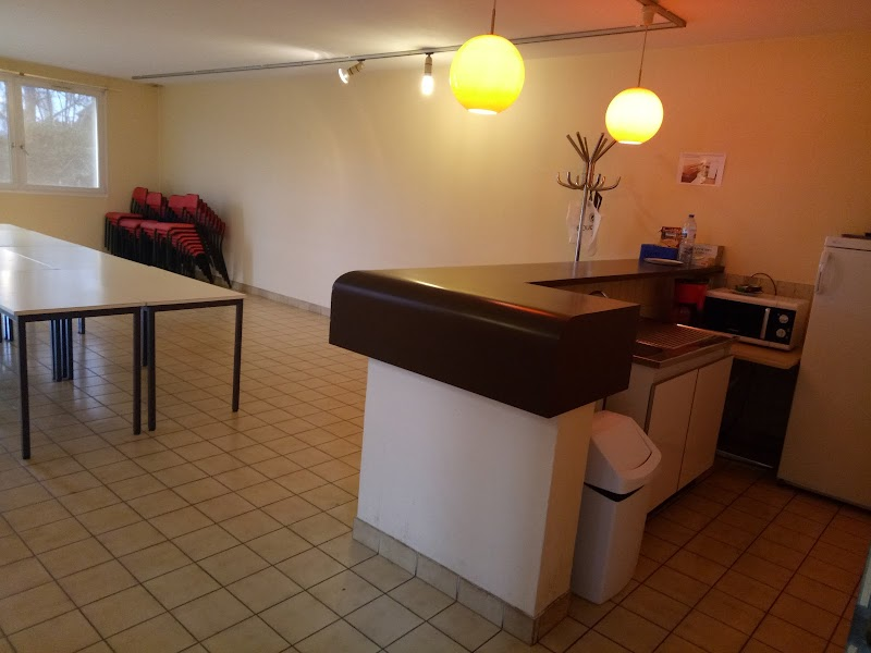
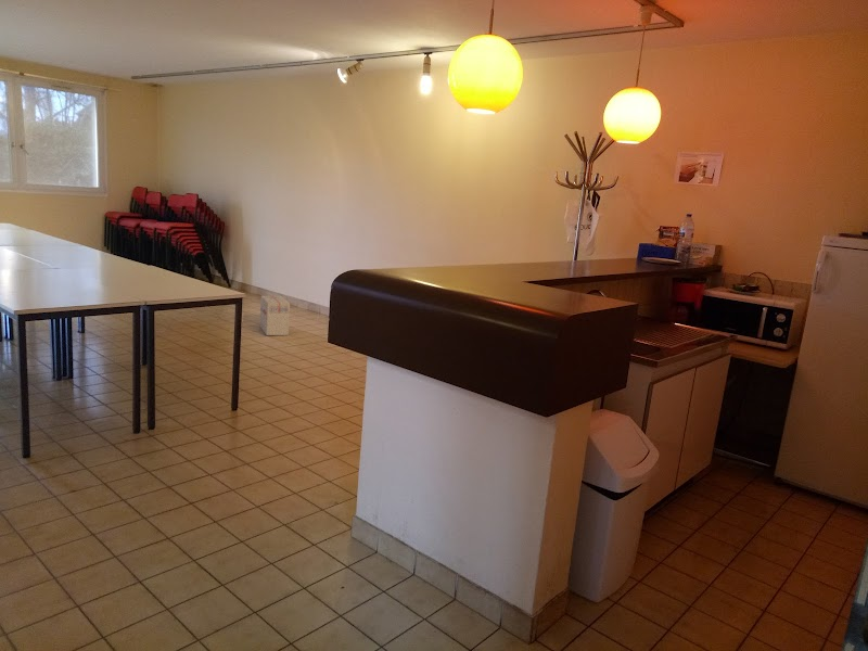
+ cardboard box (275, 315)
